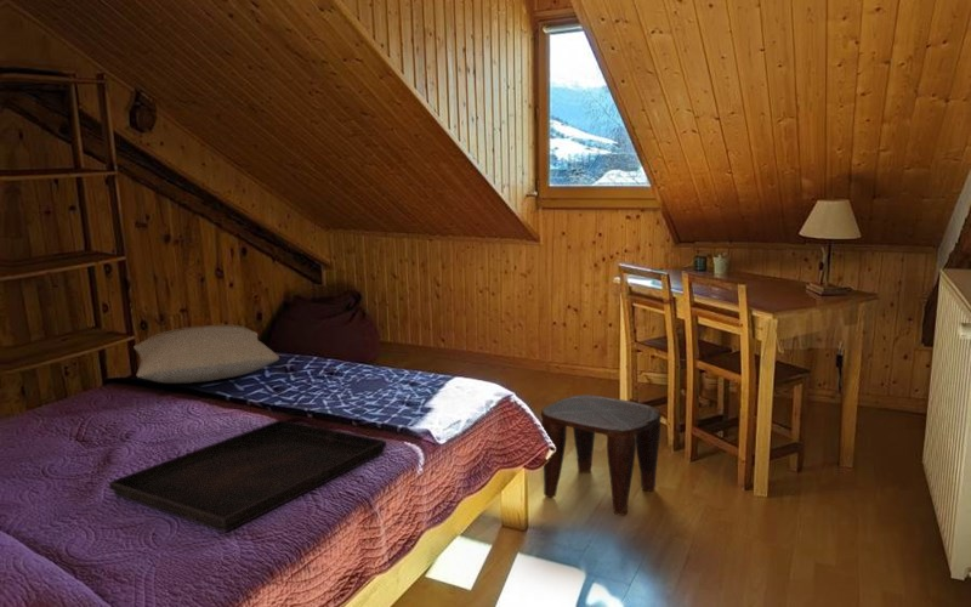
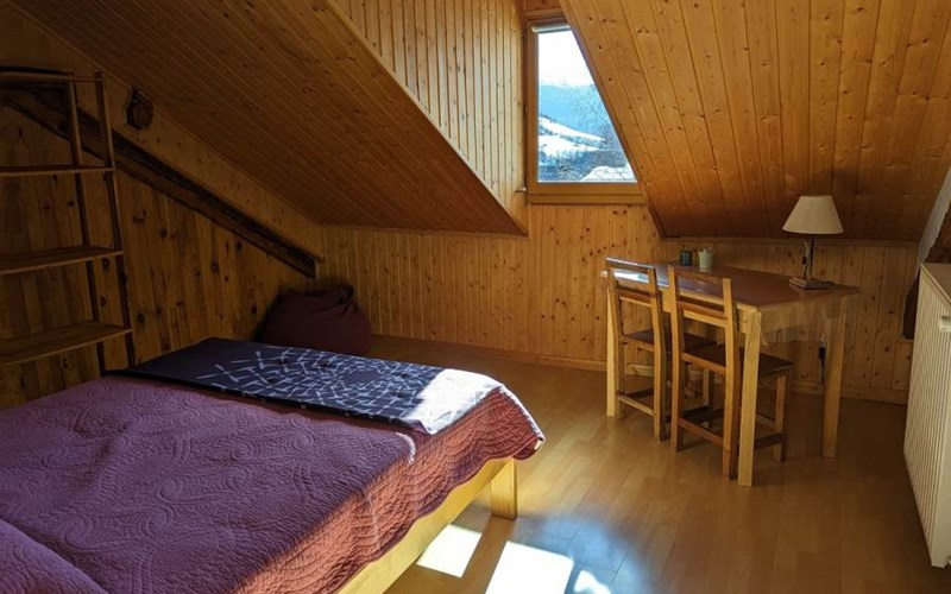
- serving tray (257, 466)
- pillow (204, 352)
- stool (607, 450)
